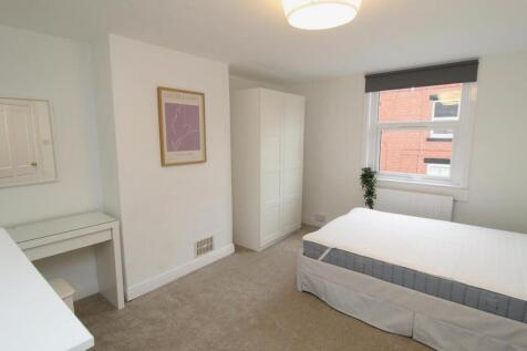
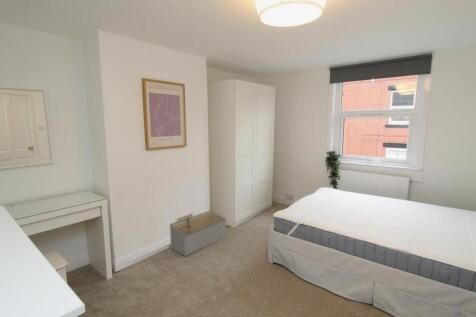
+ architectural model (200, 230)
